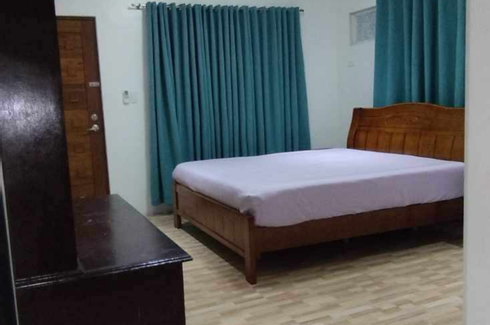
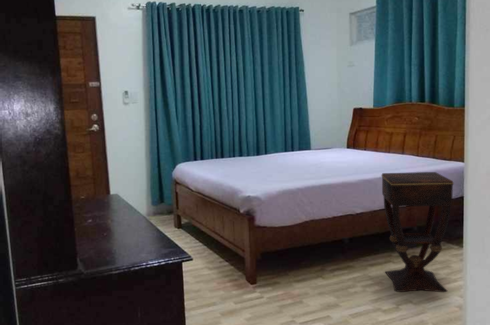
+ side table (414, 233)
